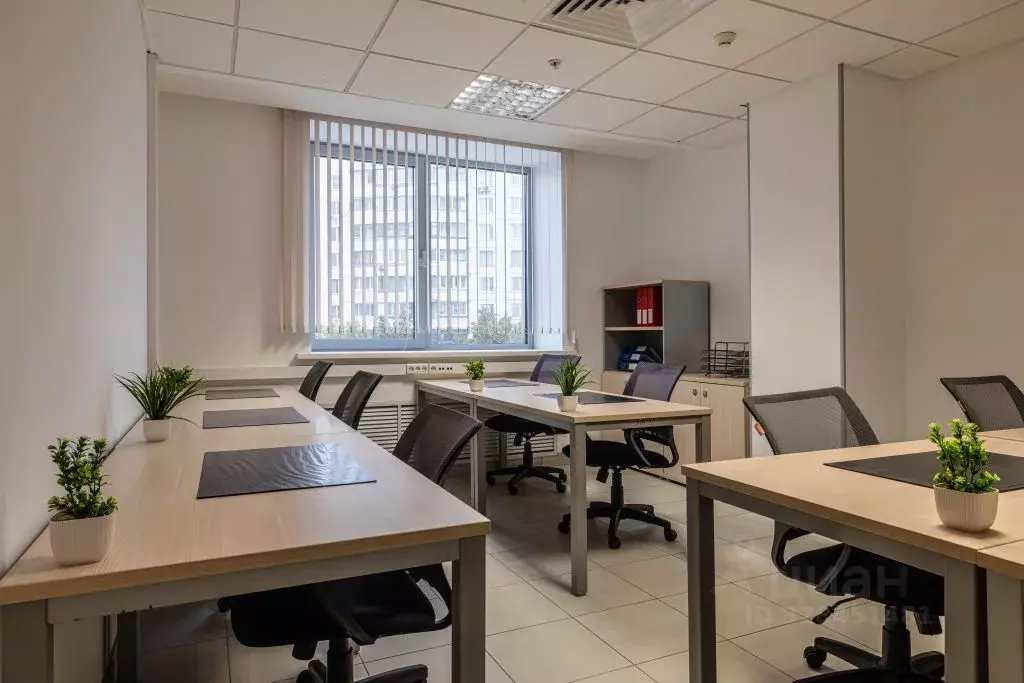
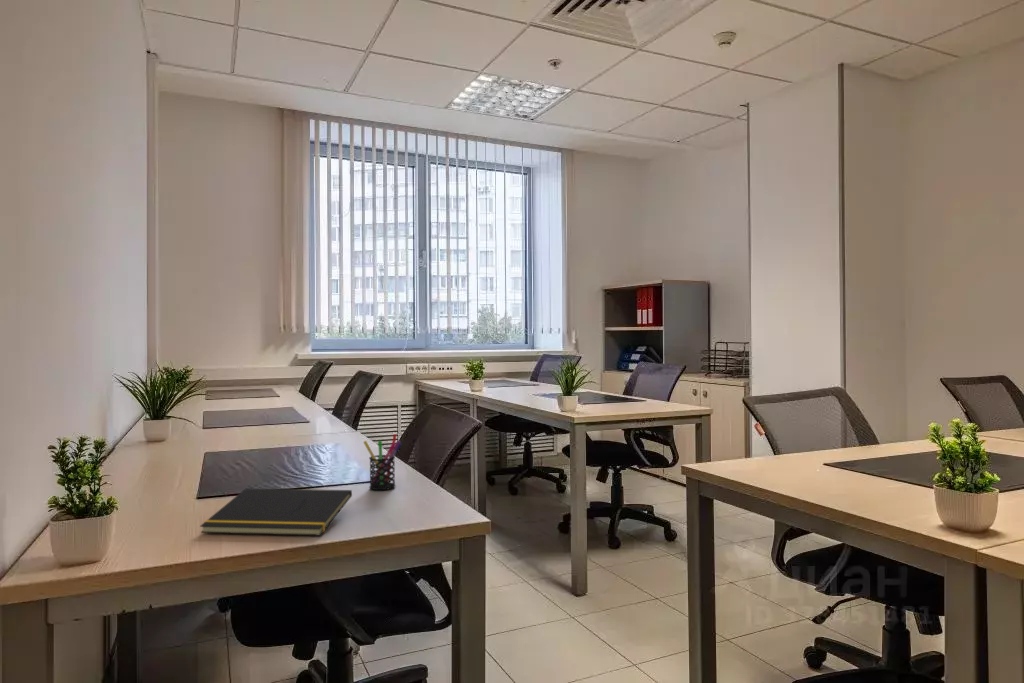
+ notepad (280, 510)
+ pen holder (383, 460)
